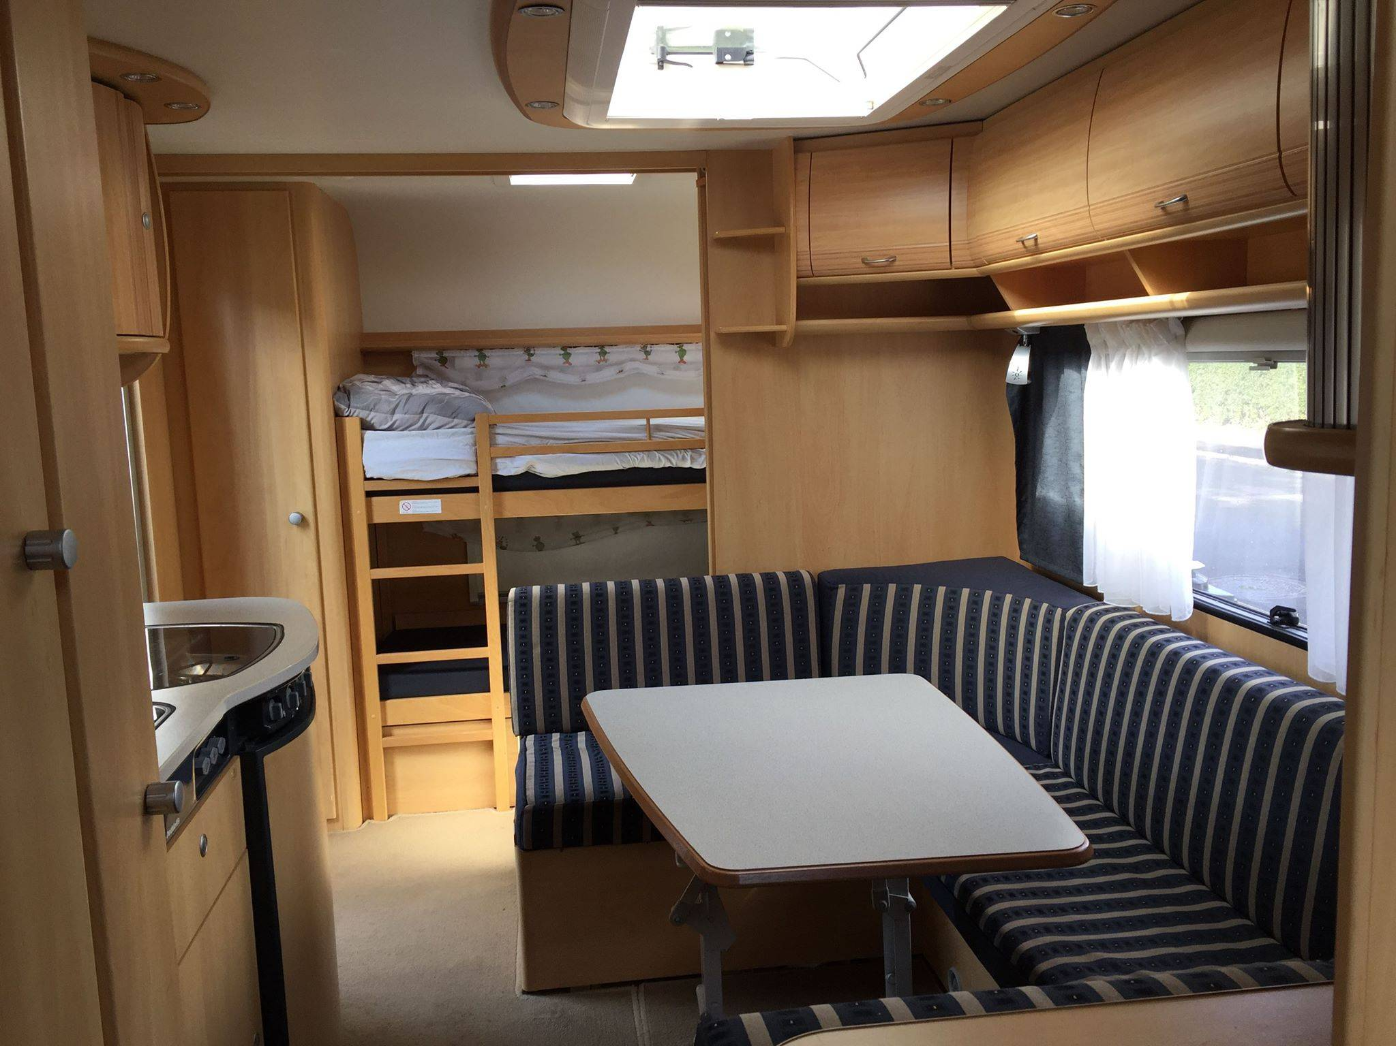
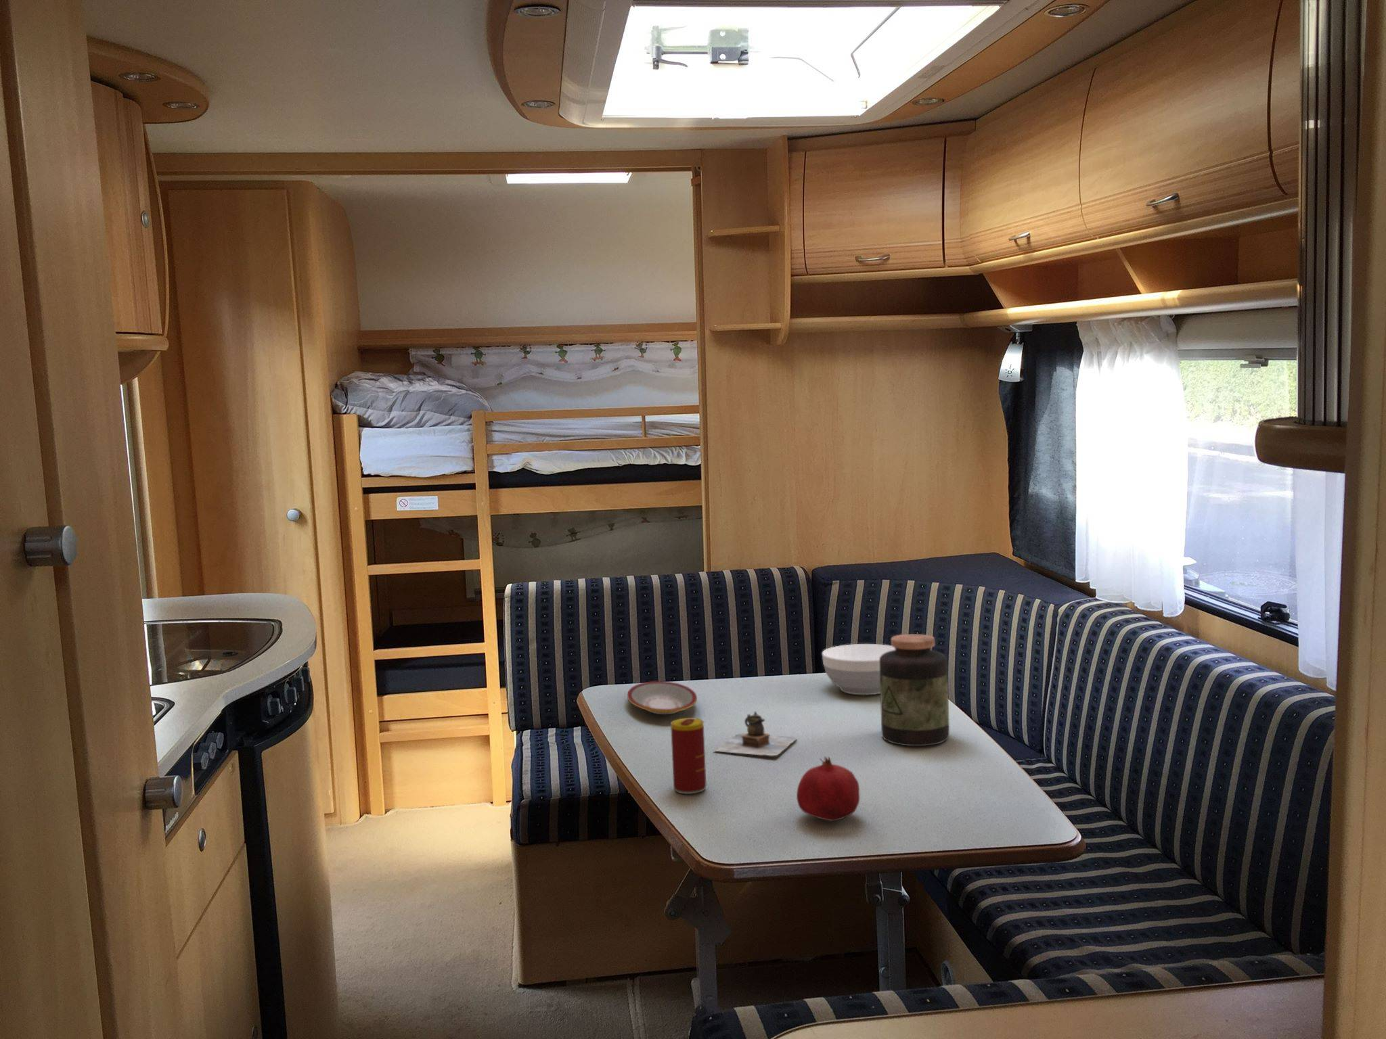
+ jar (913, 688)
+ plate (661, 700)
+ beverage can (689, 755)
+ fruit (828, 787)
+ bowl (863, 670)
+ teapot (755, 728)
